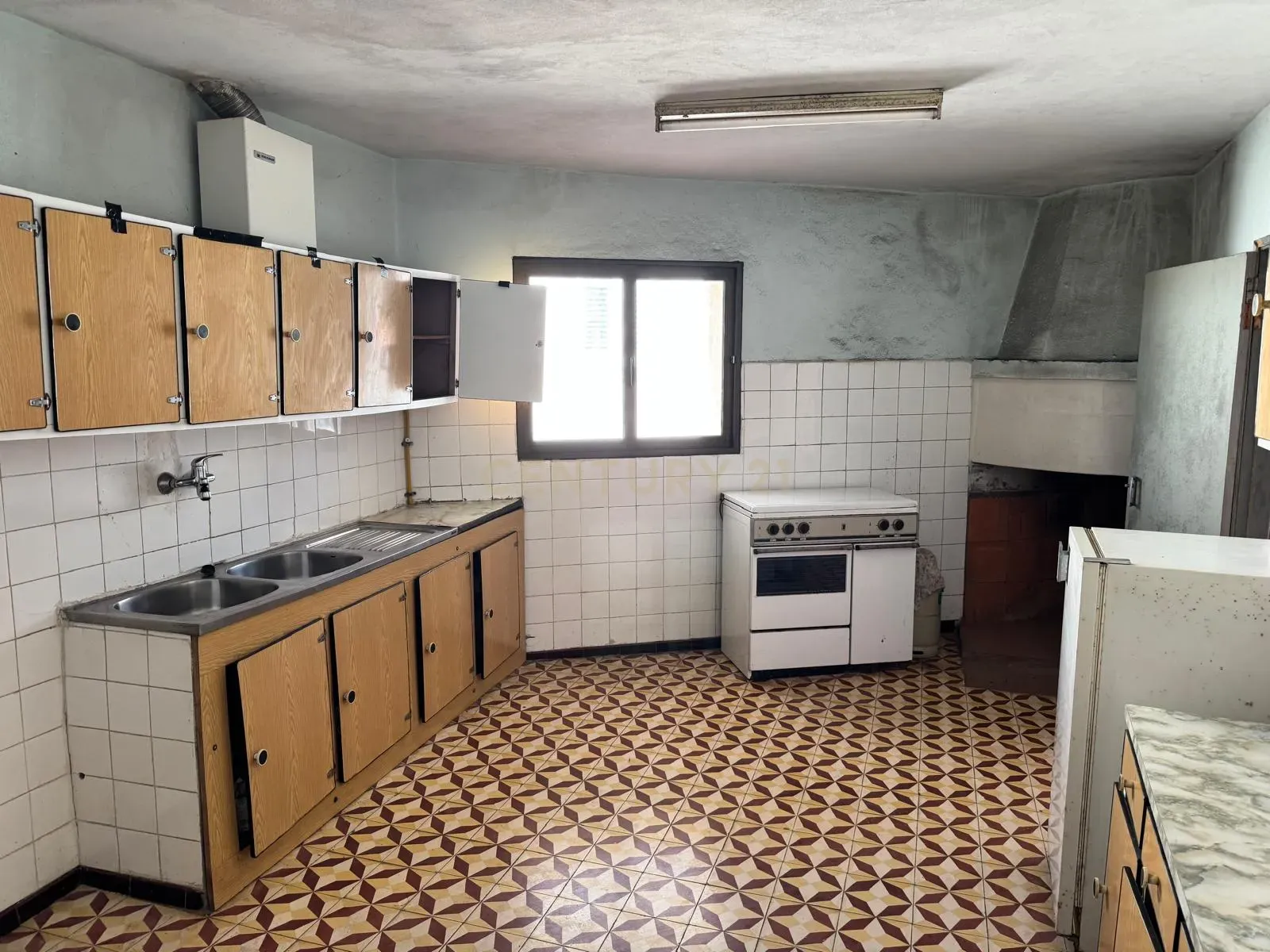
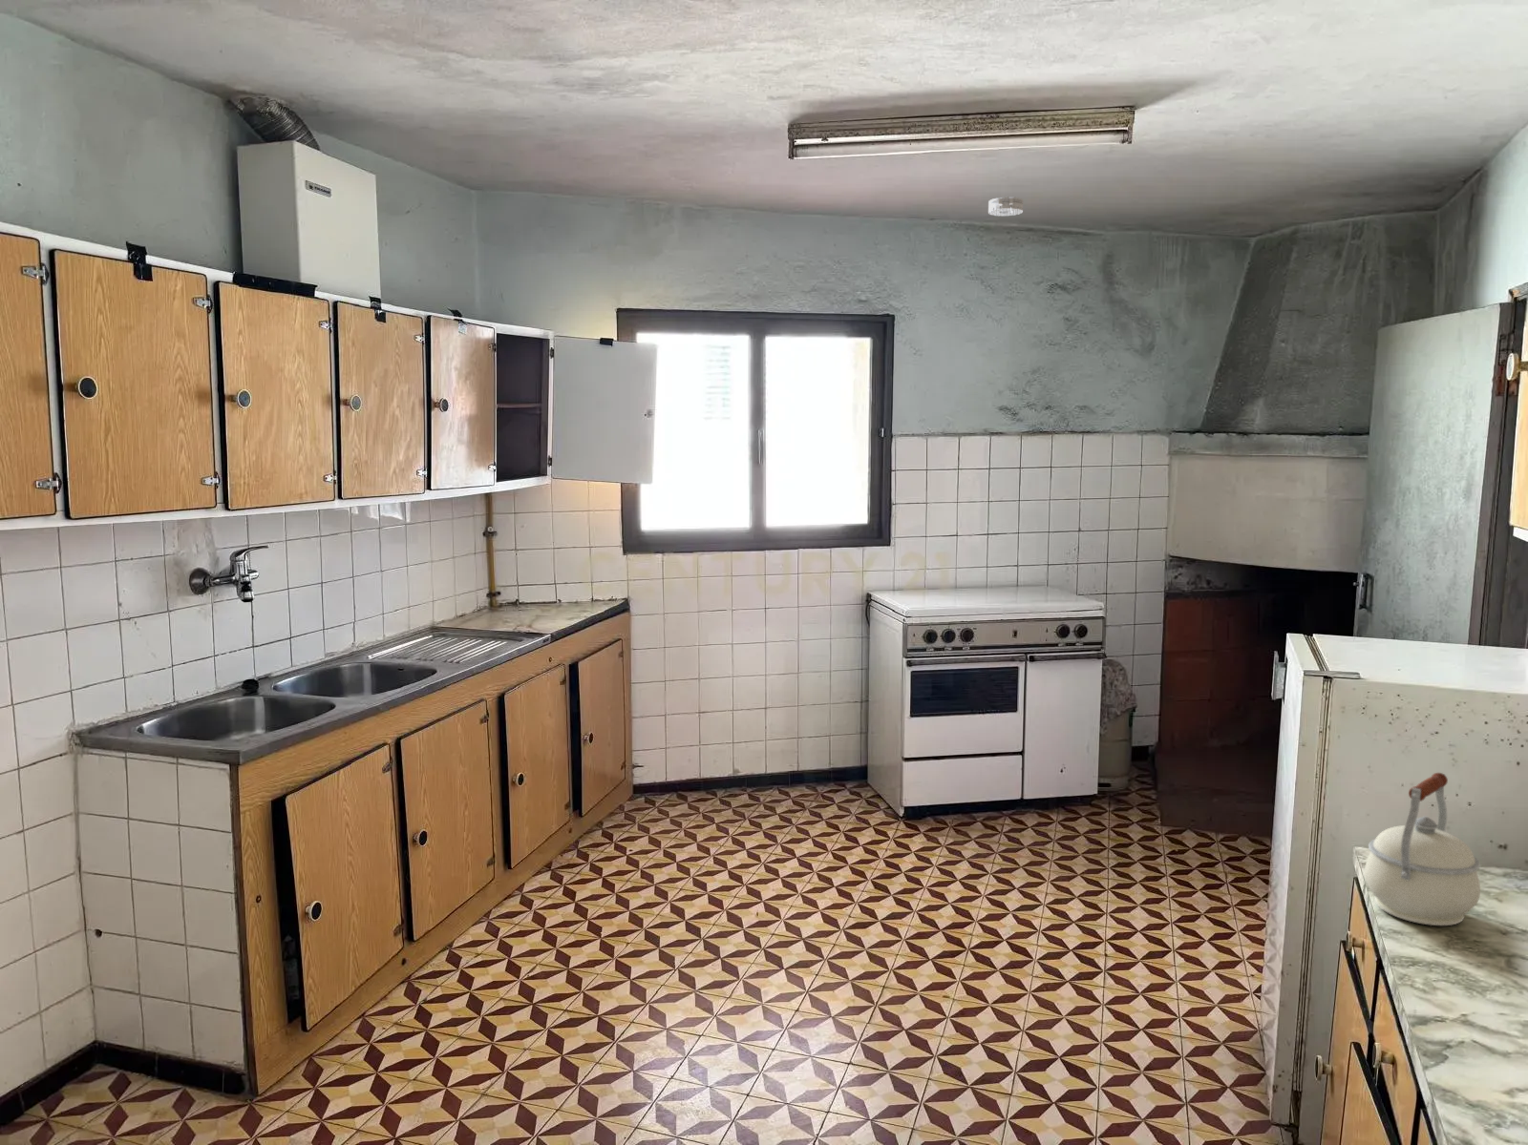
+ kettle (1426, 843)
+ smoke detector (1006, 206)
